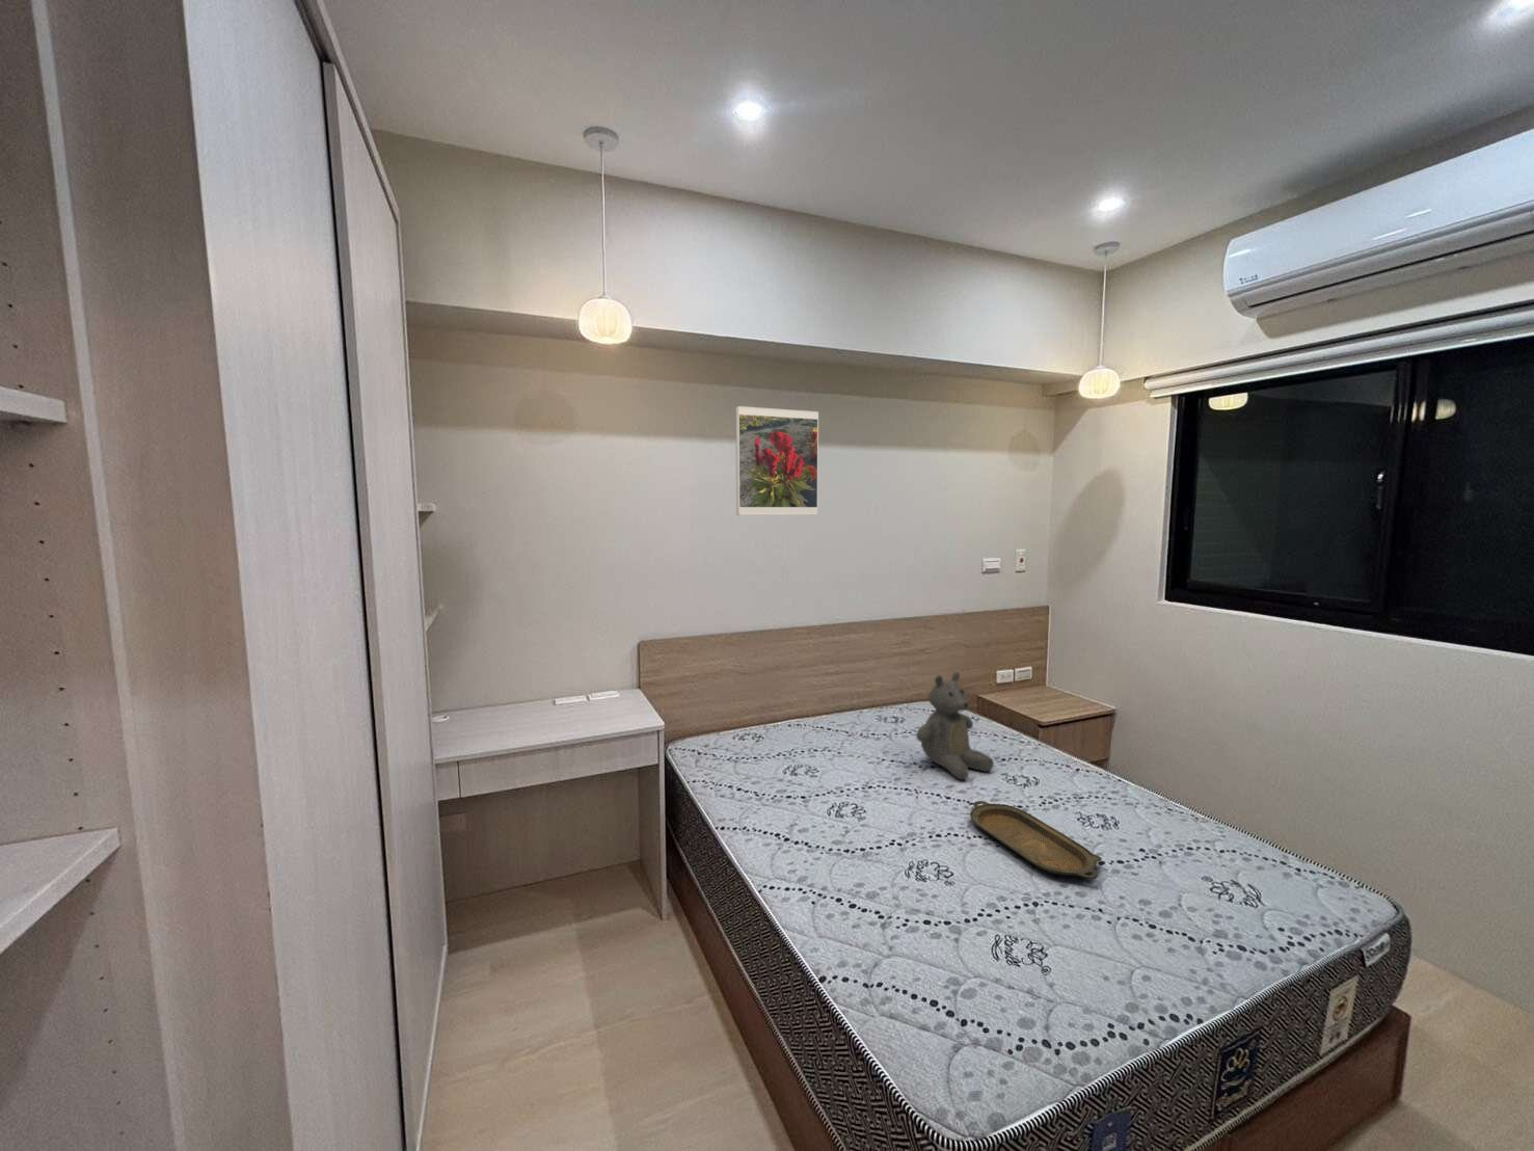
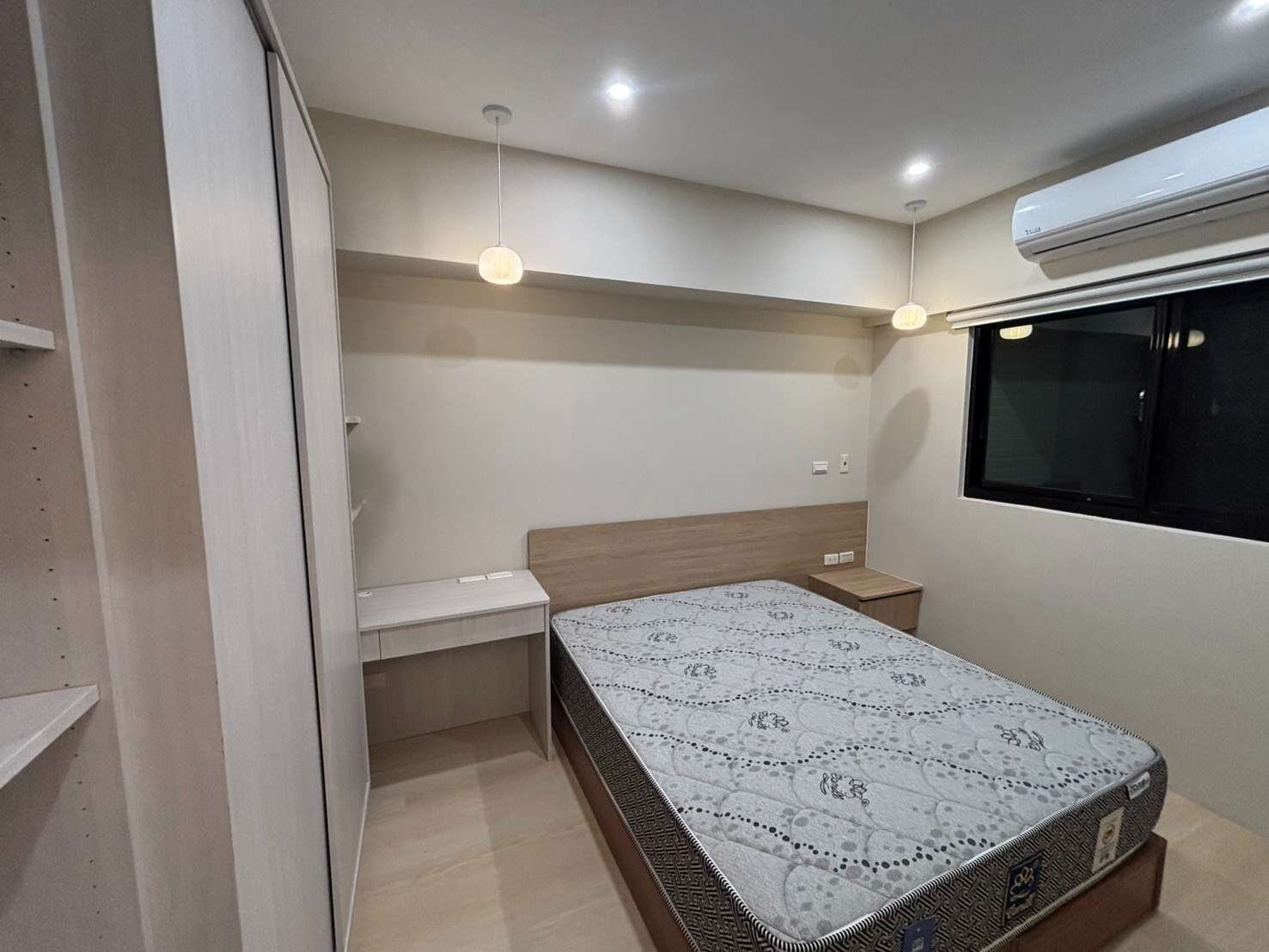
- serving tray (1029, 838)
- teddy bear (955, 721)
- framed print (778, 462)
